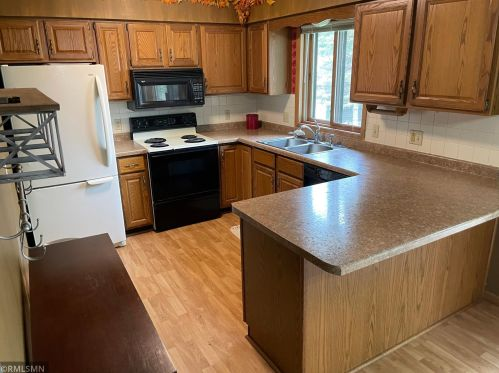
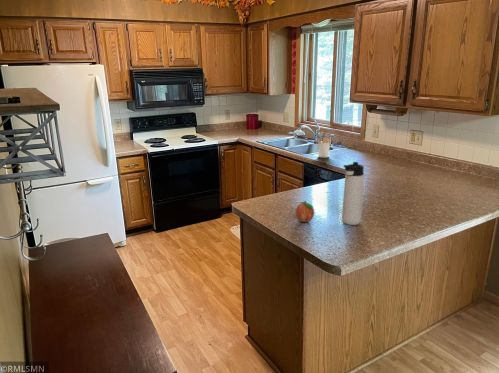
+ fruit (304, 210)
+ utensil holder (324, 146)
+ thermos bottle (351, 194)
